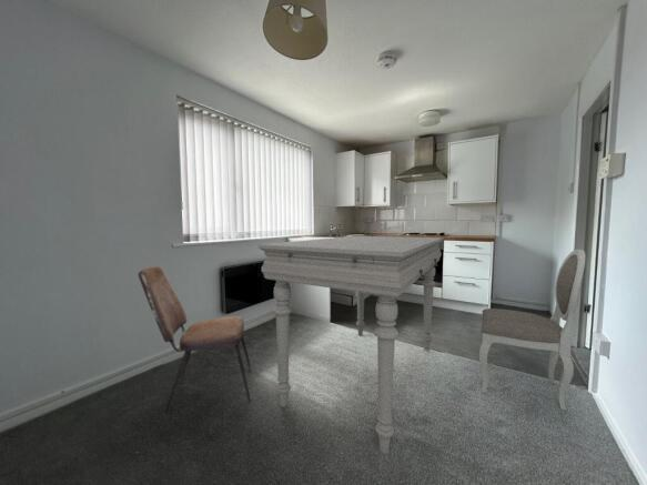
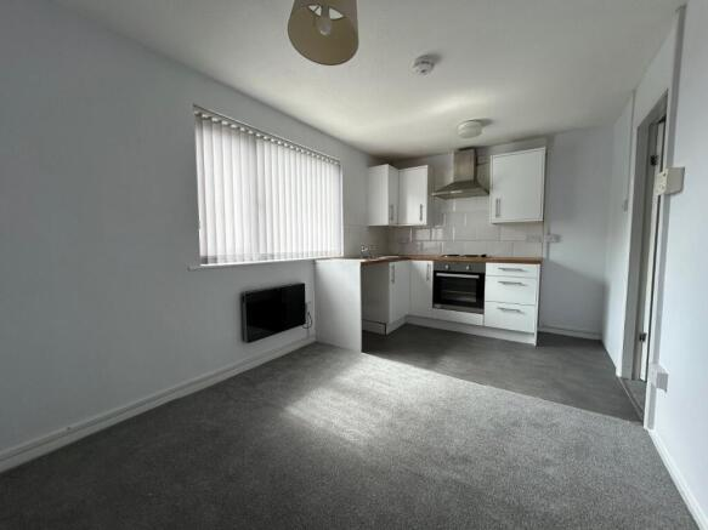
- dining chair (525, 317)
- dining chair (201, 329)
- dining table (375, 307)
